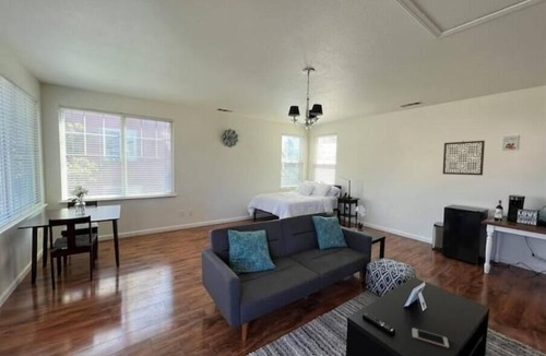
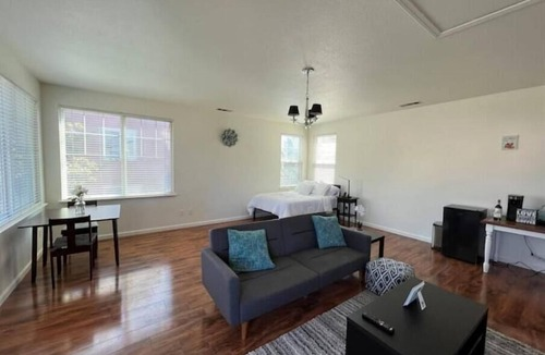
- cell phone (429, 337)
- wall art (463, 157)
